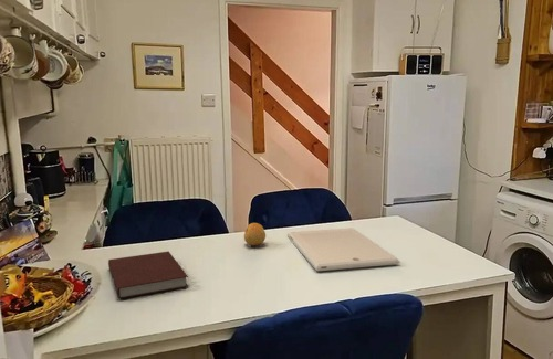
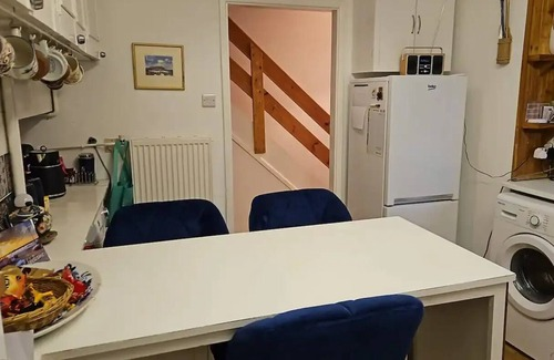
- fruit (254, 234)
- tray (337, 246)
- notebook (146, 272)
